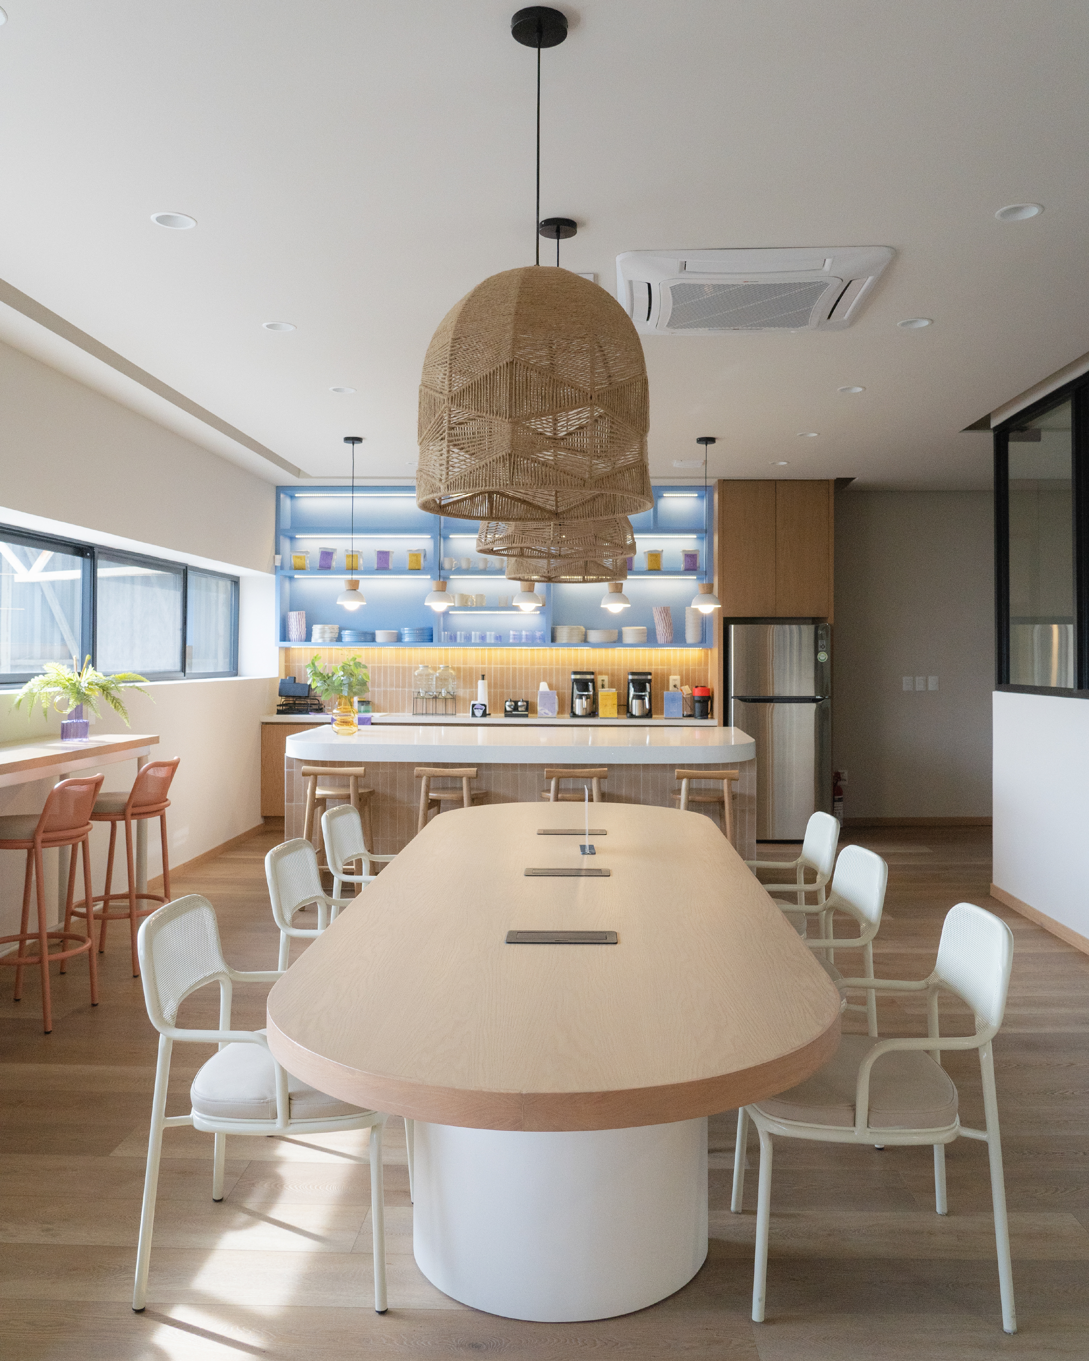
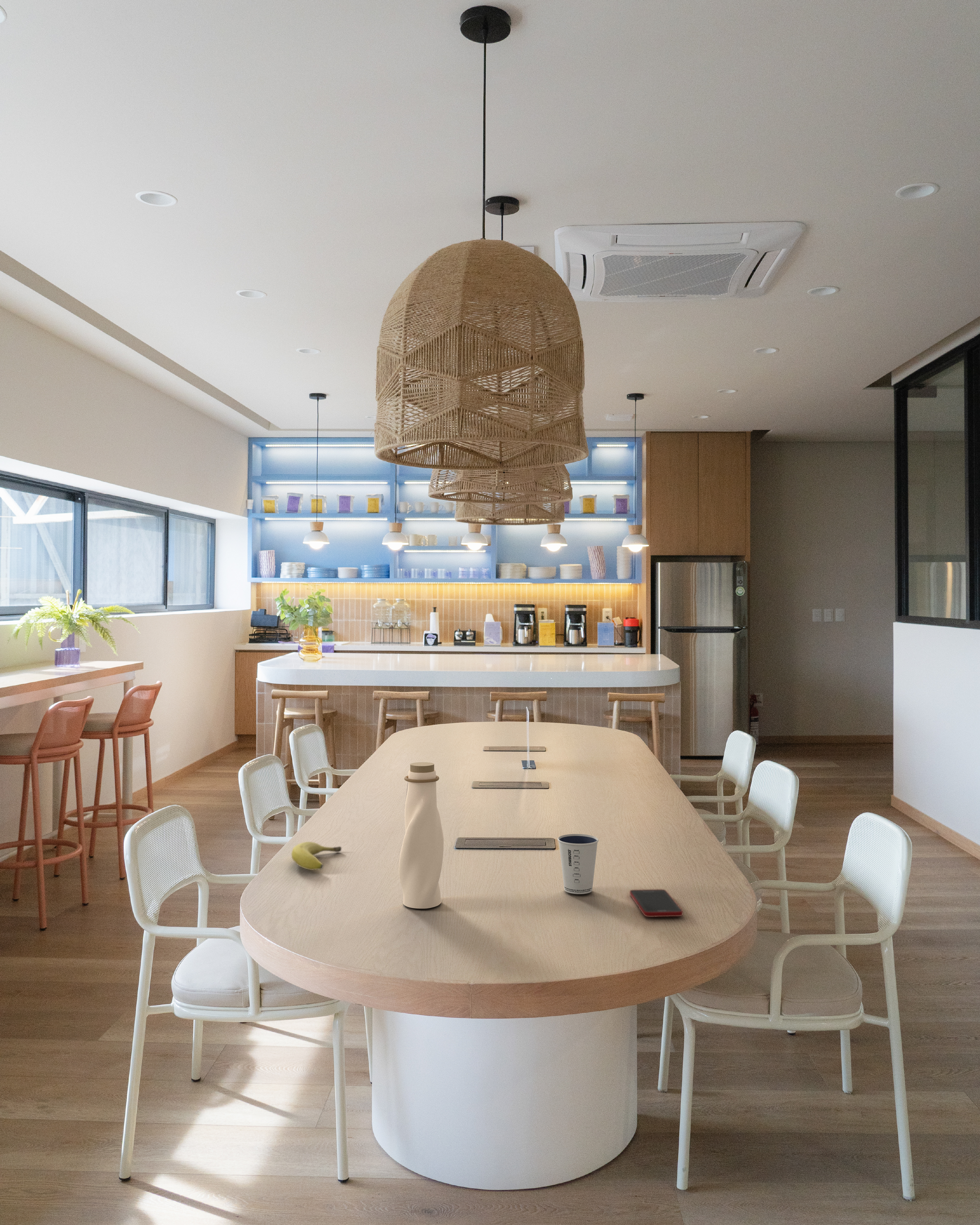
+ water bottle (420, 833)
+ fruit (313, 853)
+ cell phone (655, 903)
+ dixie cup (578, 865)
